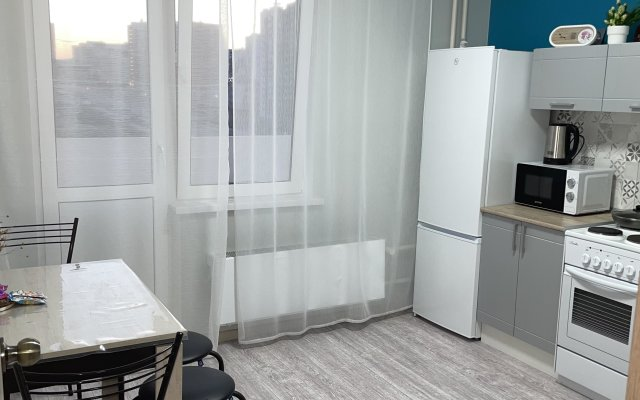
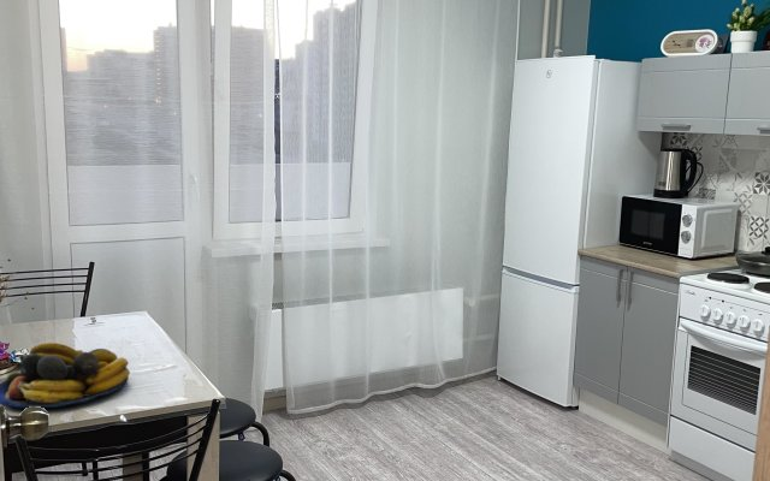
+ fruit bowl (60, 364)
